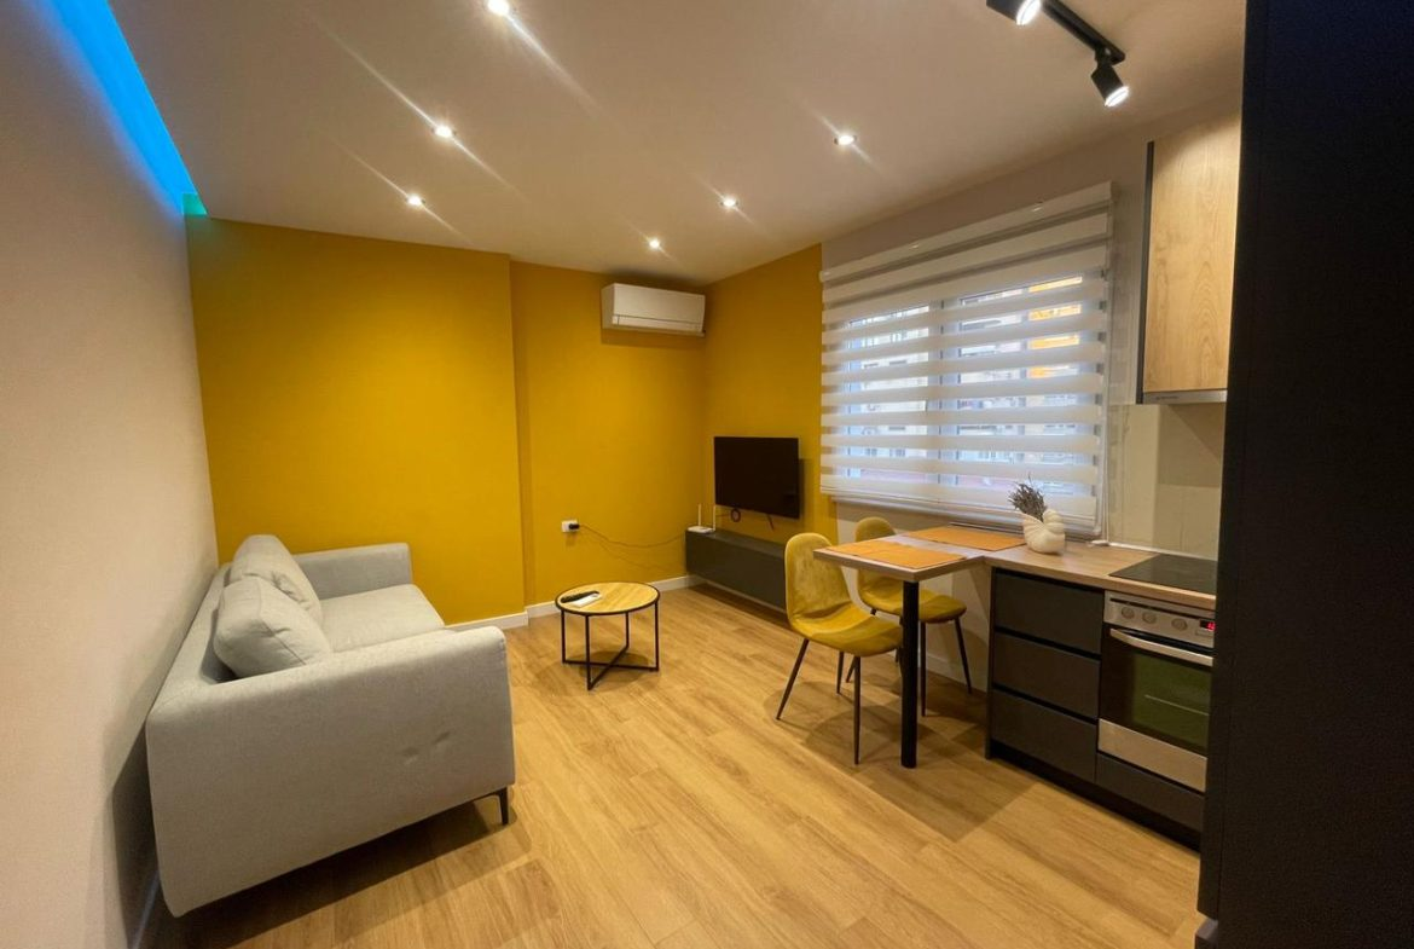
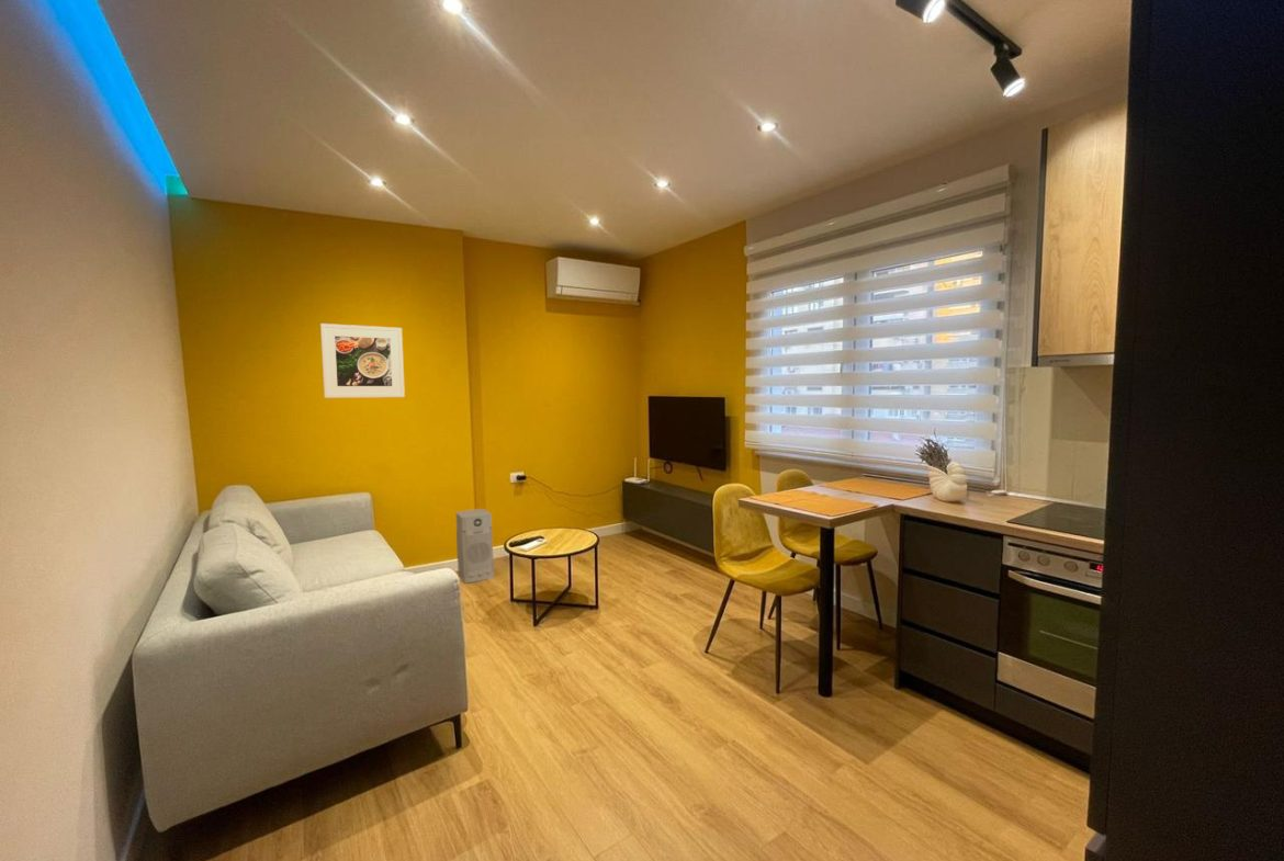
+ air purifier (474, 544)
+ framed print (363, 361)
